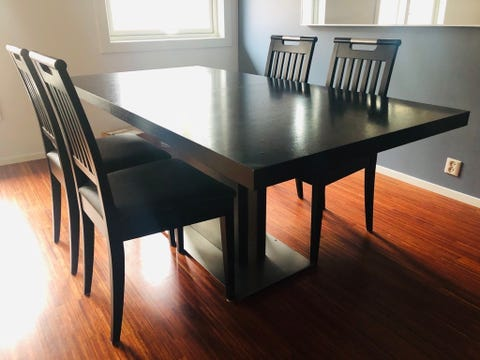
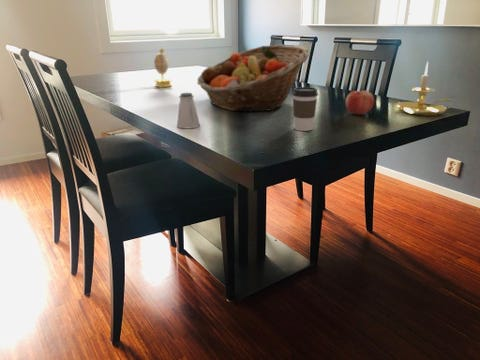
+ coffee cup (304, 109)
+ decorative egg (161, 67)
+ fruit basket (251, 75)
+ fruit (359, 102)
+ saltshaker (187, 109)
+ candle holder (427, 88)
